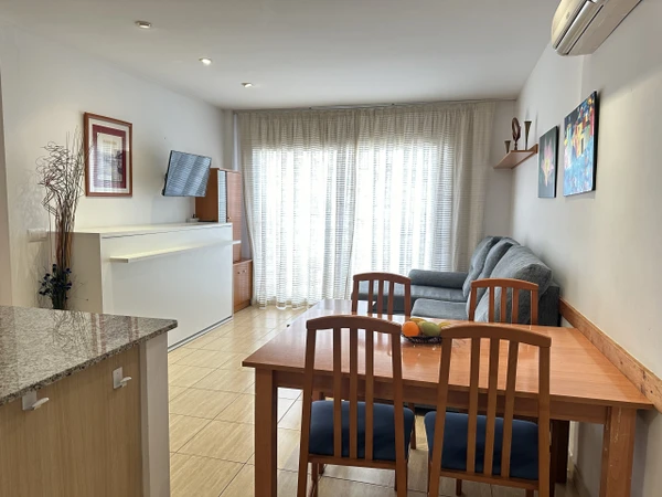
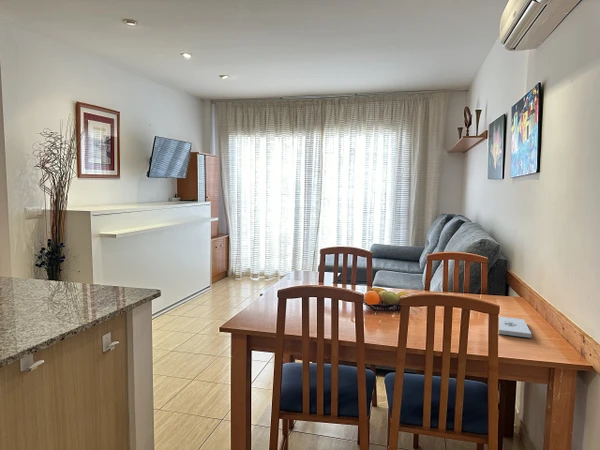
+ notepad (510, 326)
